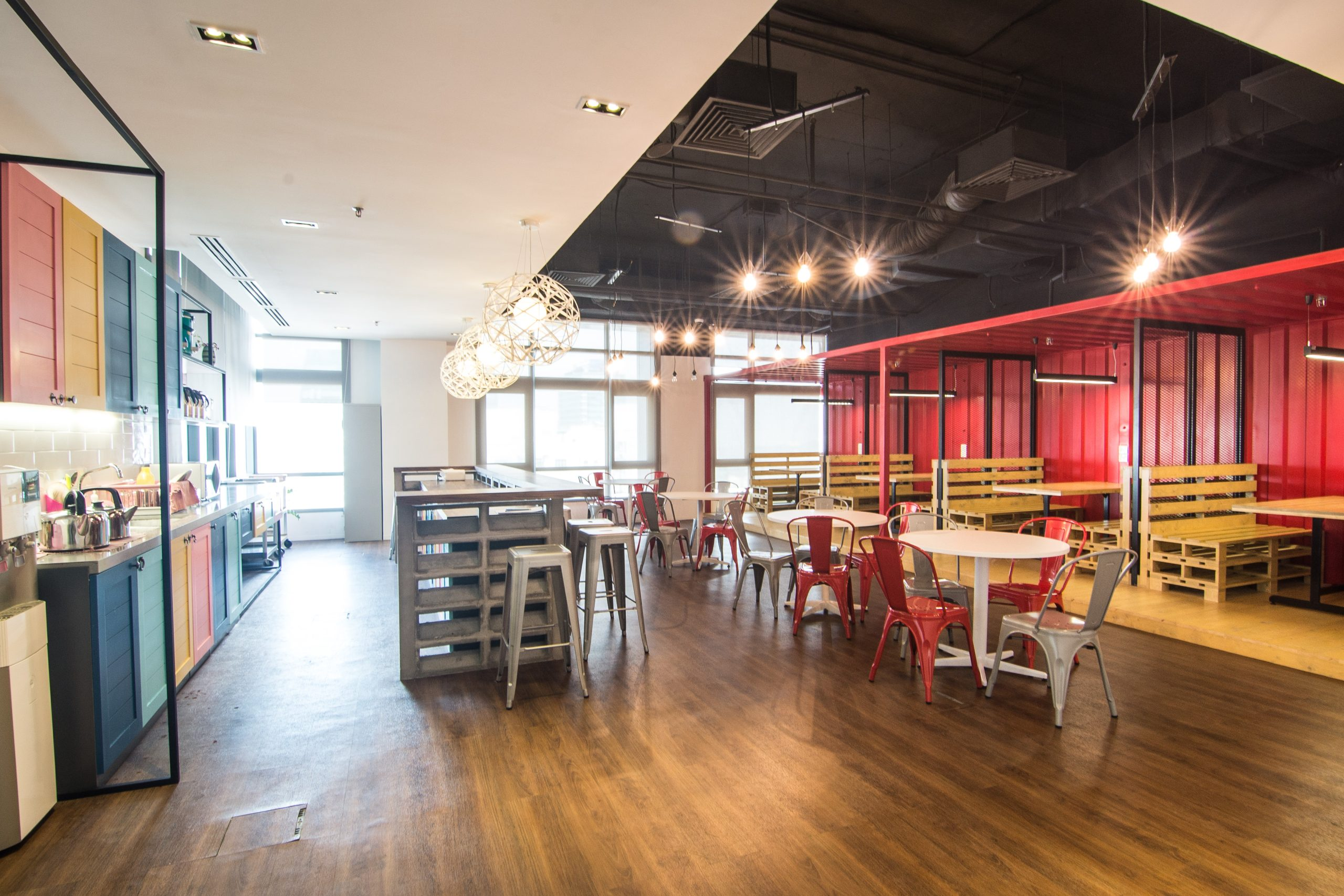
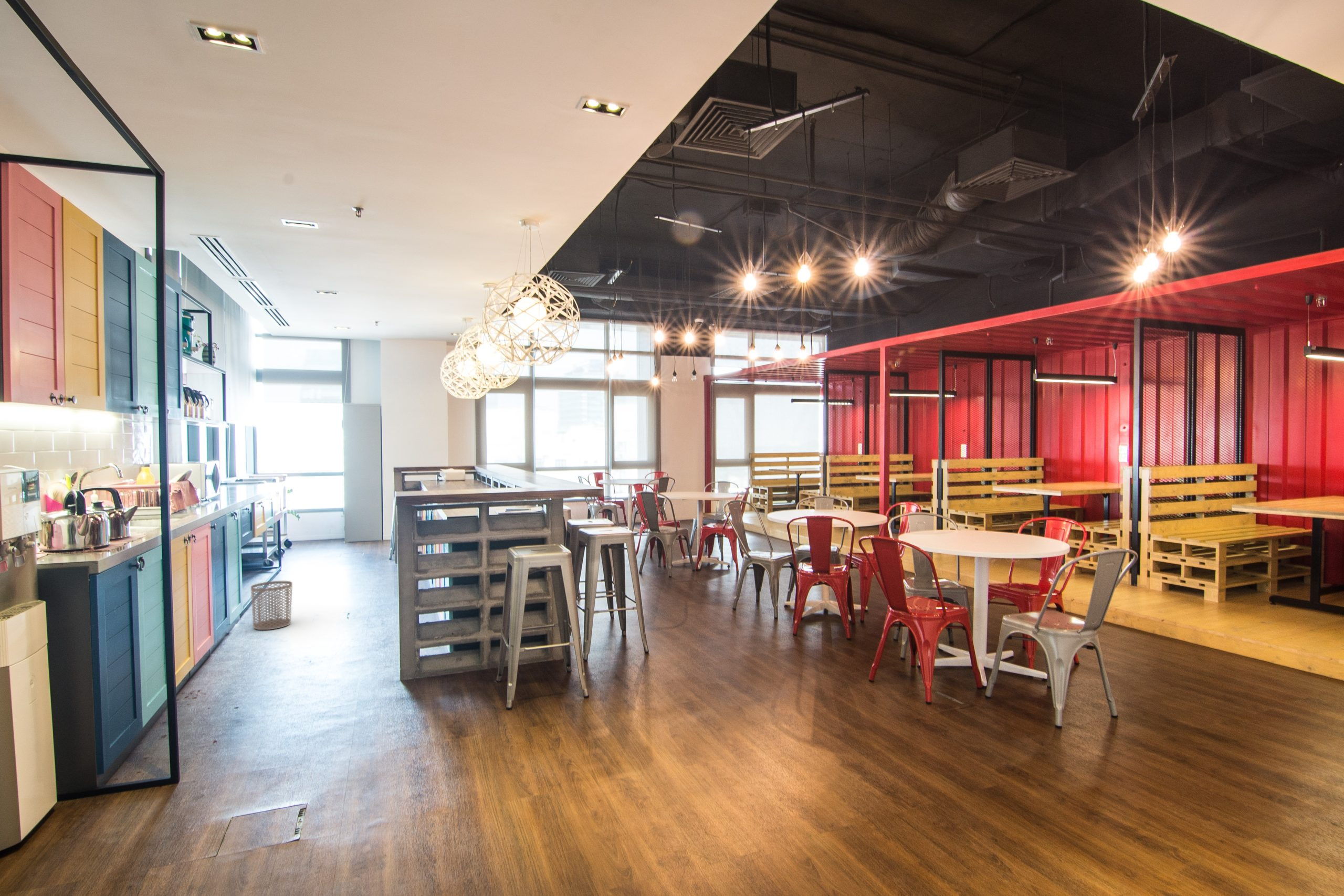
+ waste bin (272, 605)
